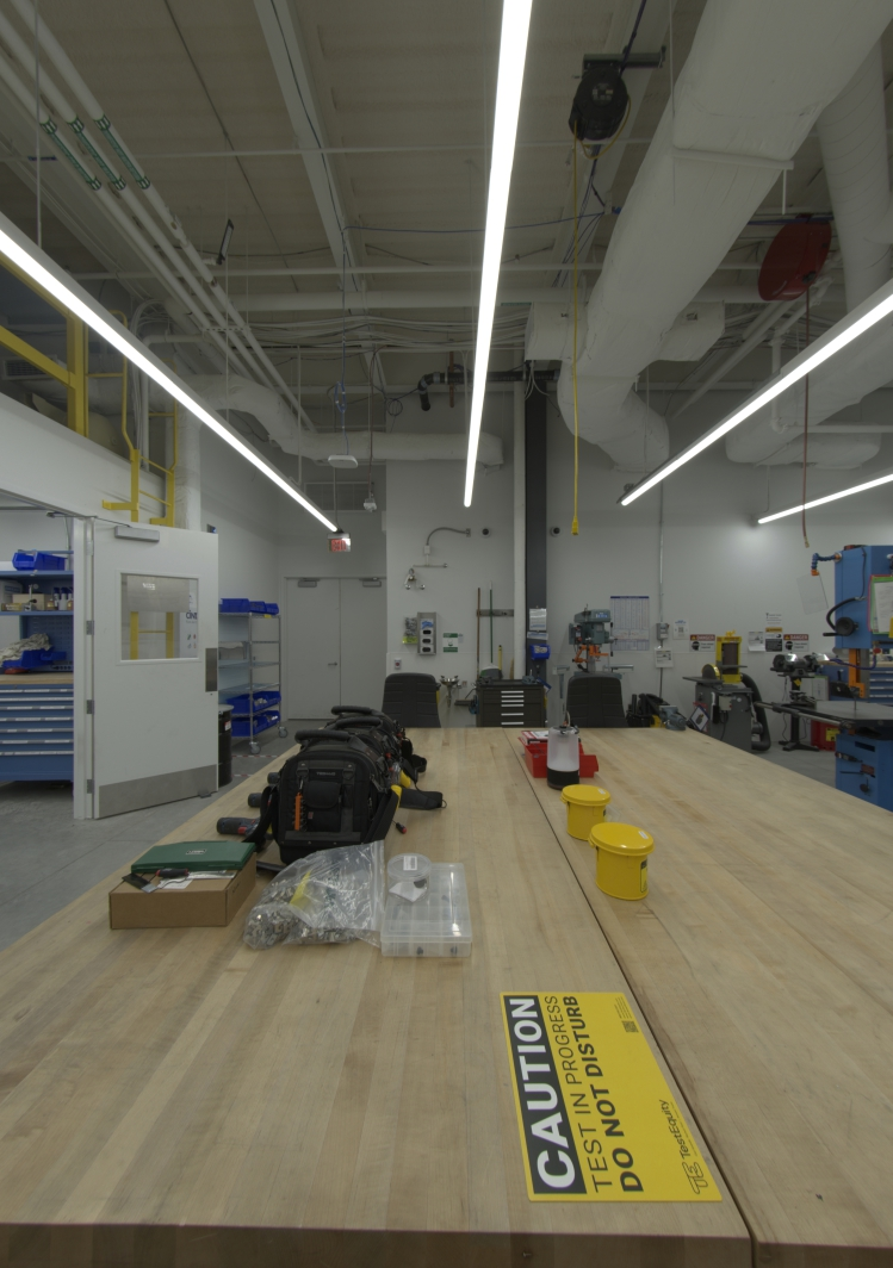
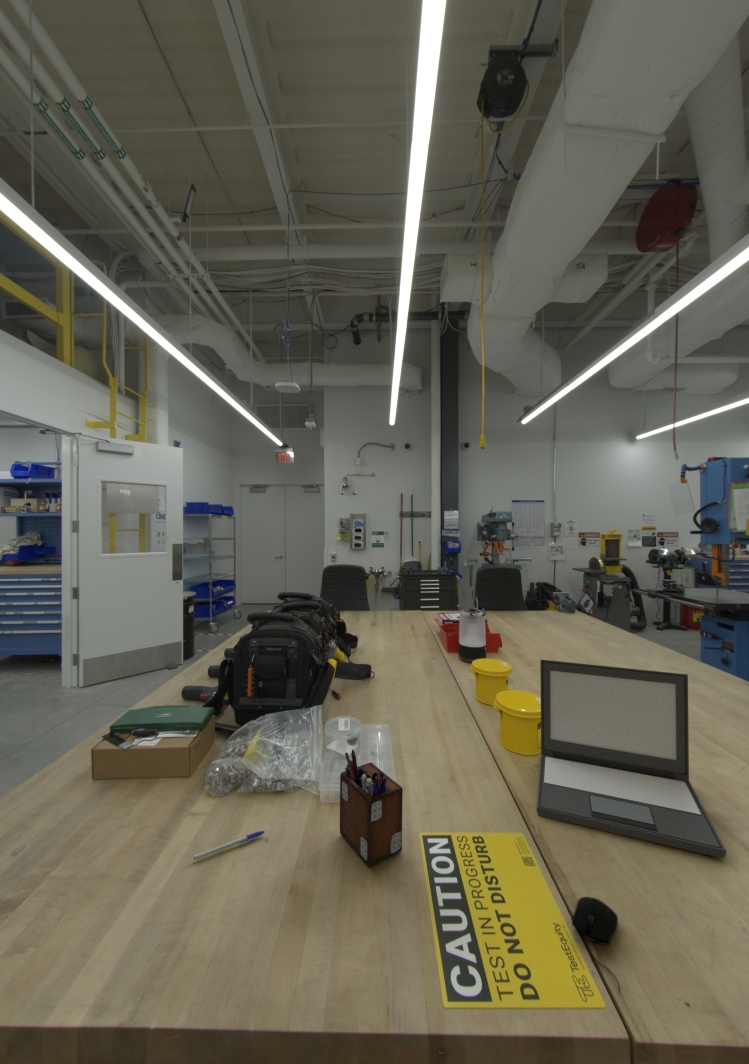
+ desk organizer (370, 799)
+ computer mouse (599, 929)
+ laptop (615, 740)
+ pen (230, 844)
